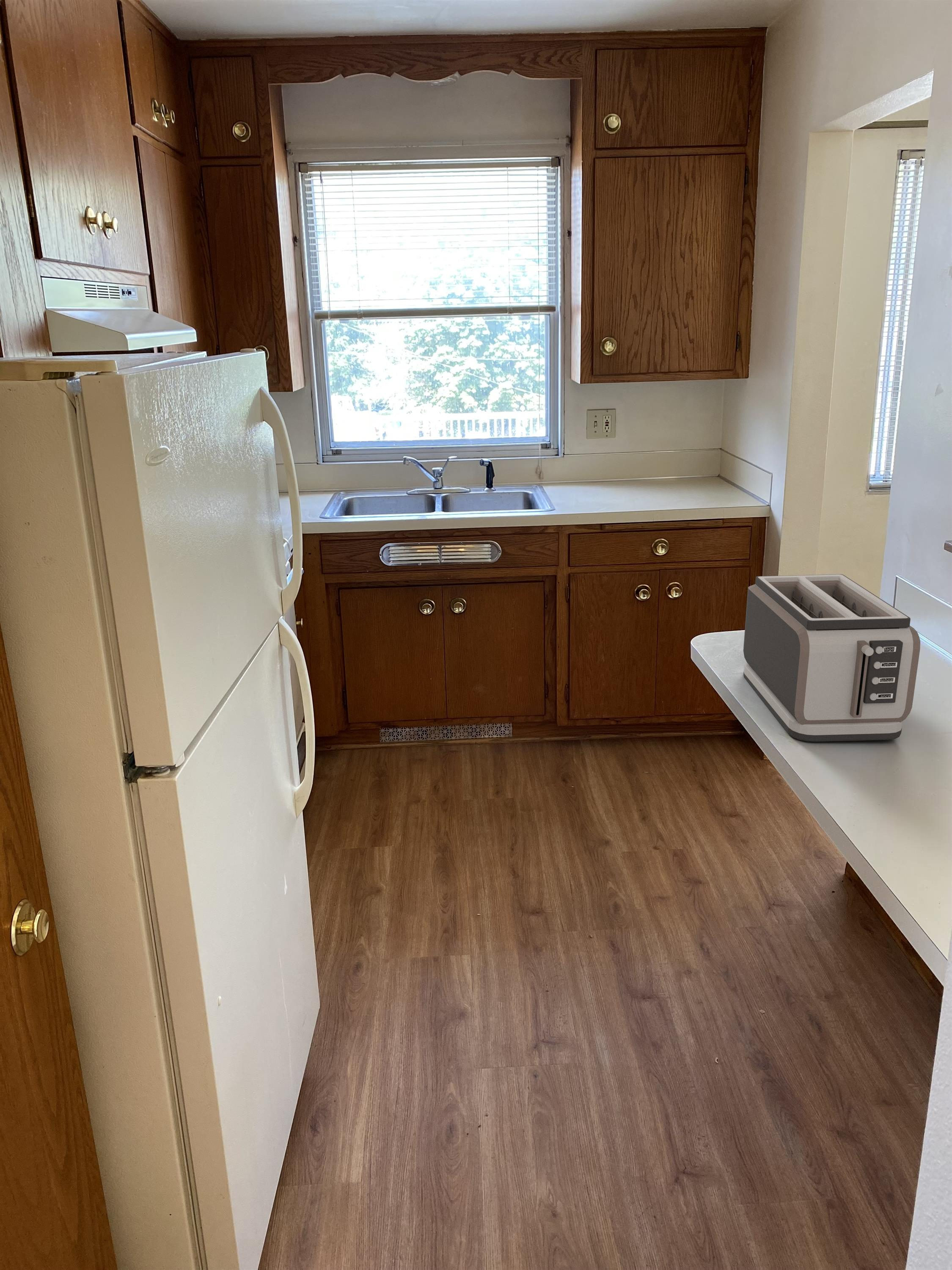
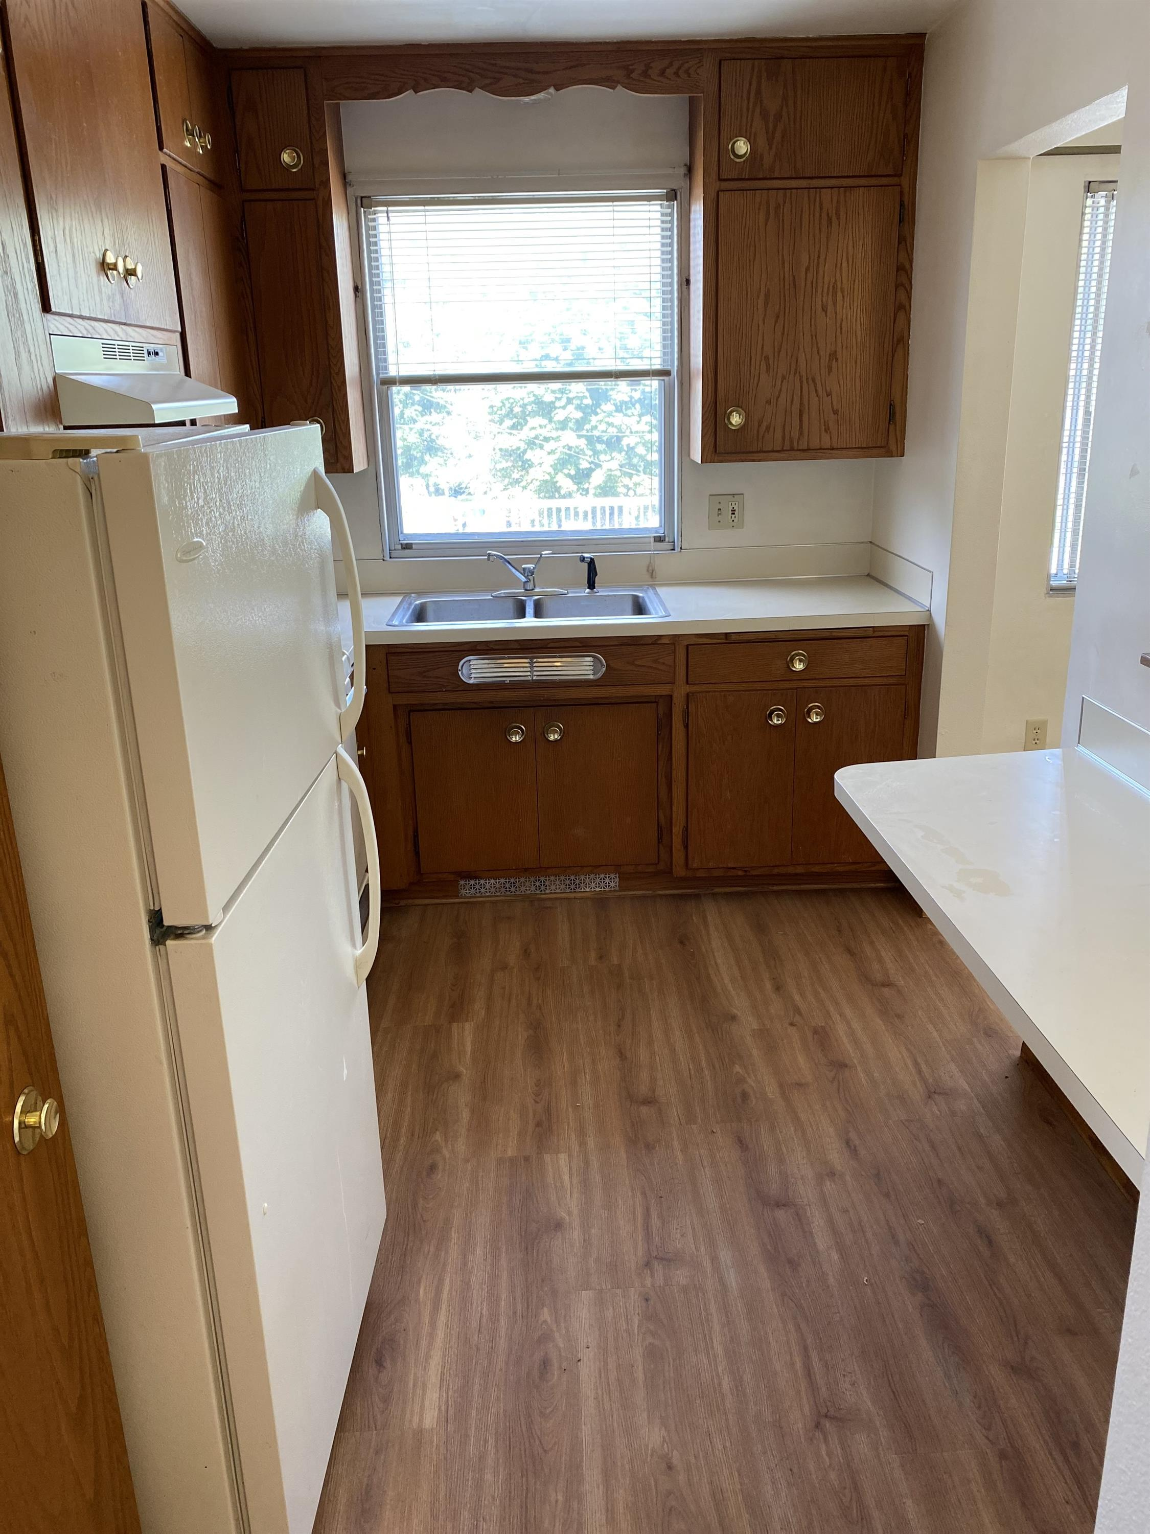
- toaster (824, 653)
